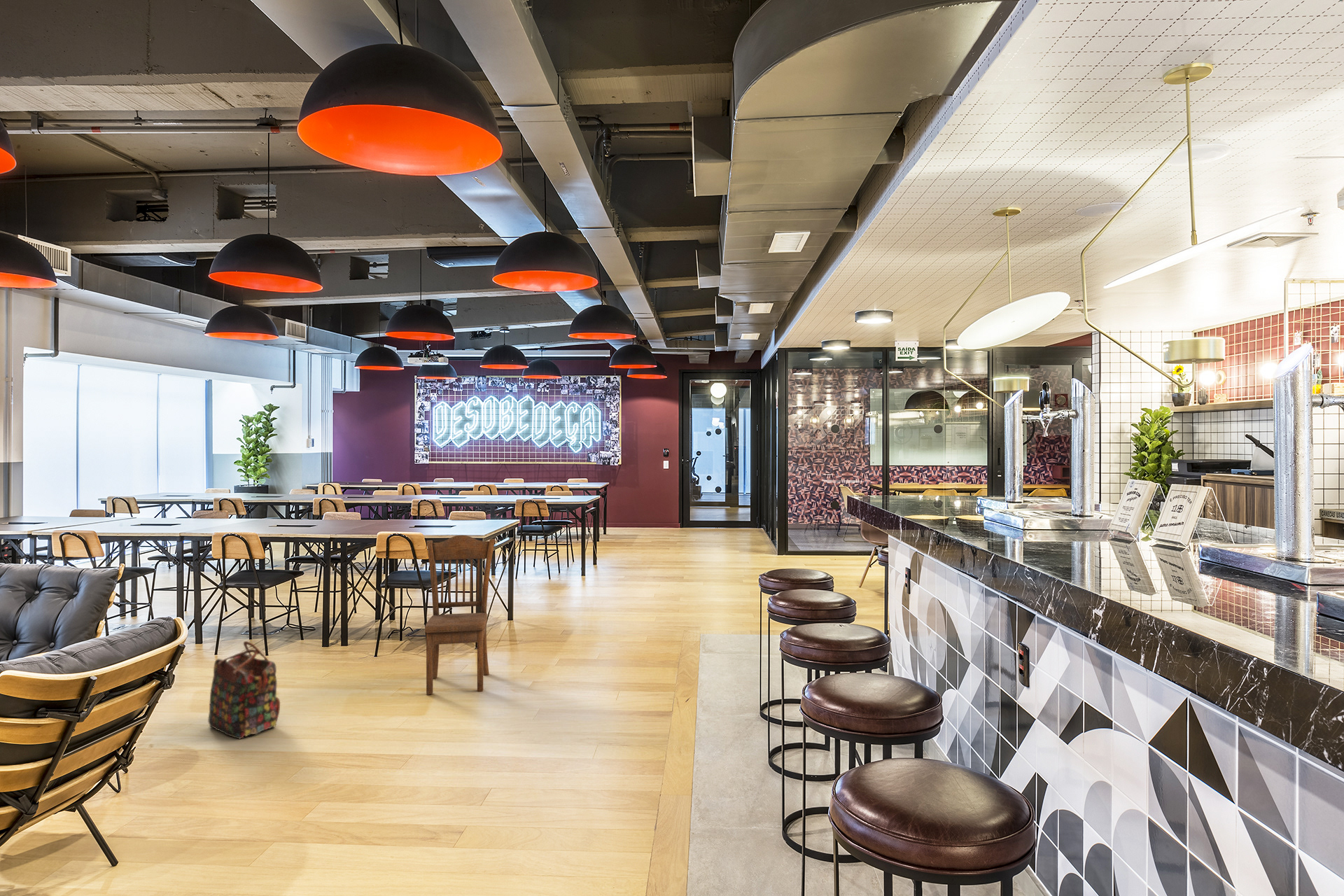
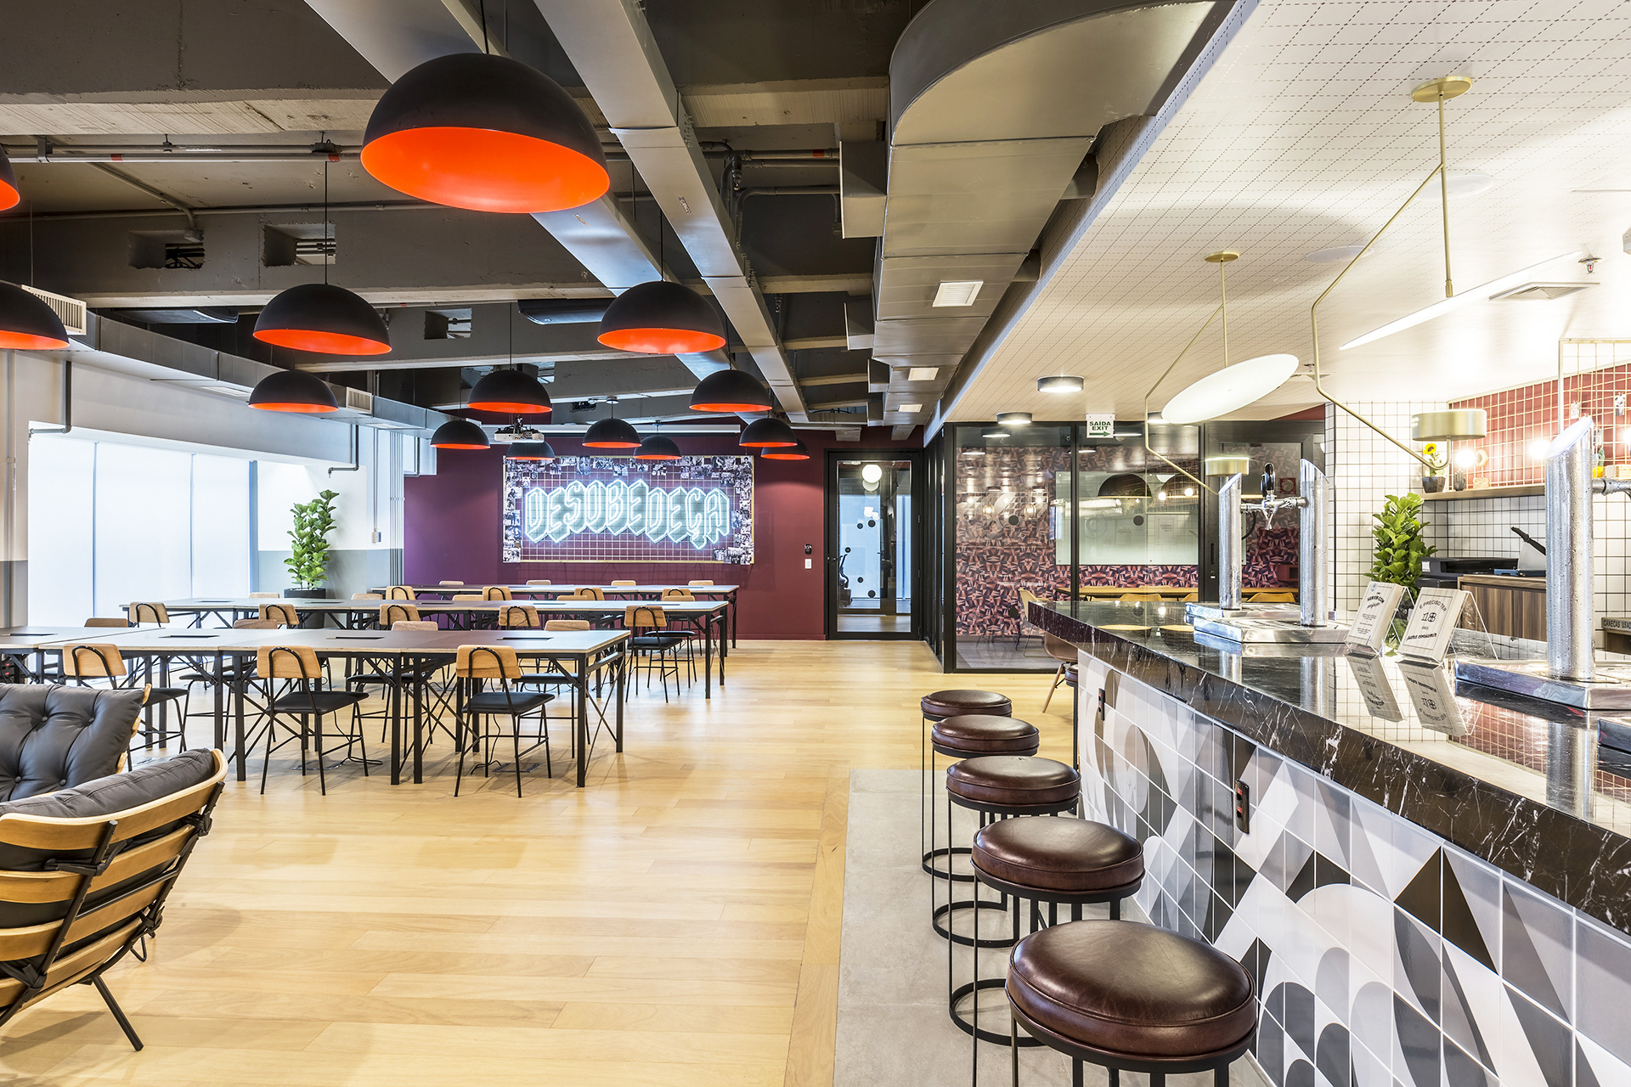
- dining chair (458, 614)
- backpack (244, 685)
